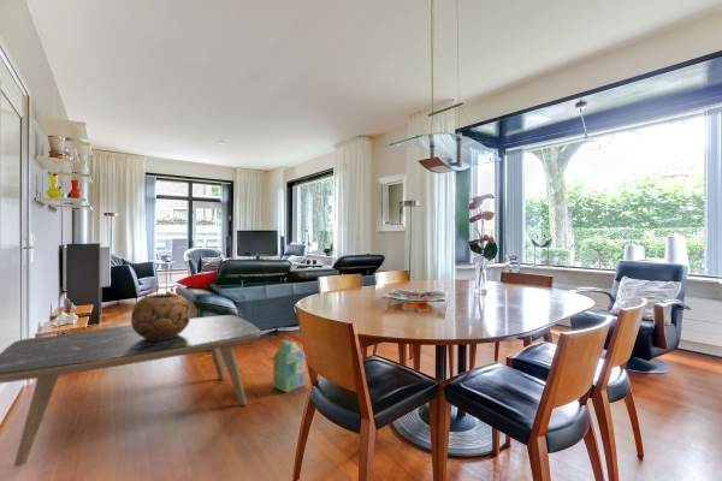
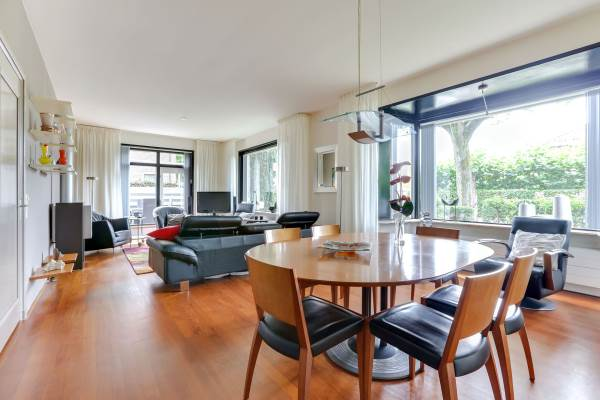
- toy house (289, 363)
- coffee table (144, 361)
- decorative bowl (161, 315)
